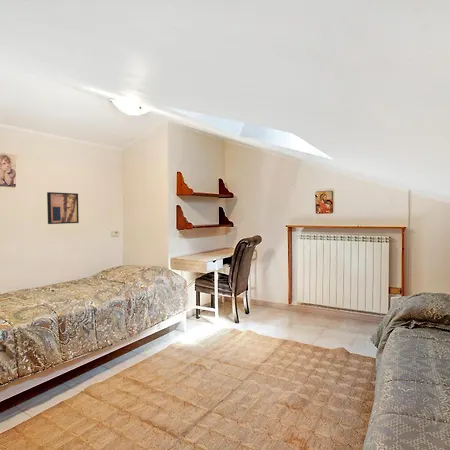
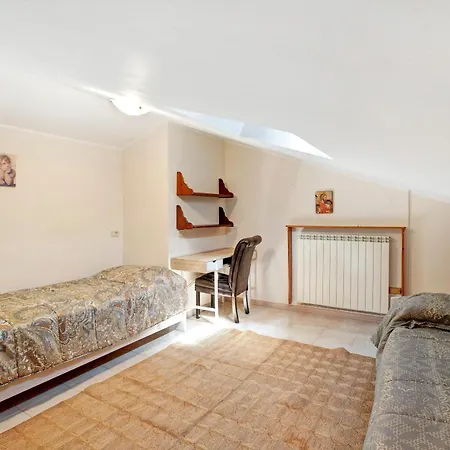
- wall art (63, 208)
